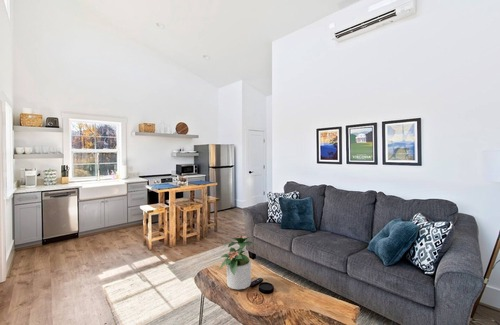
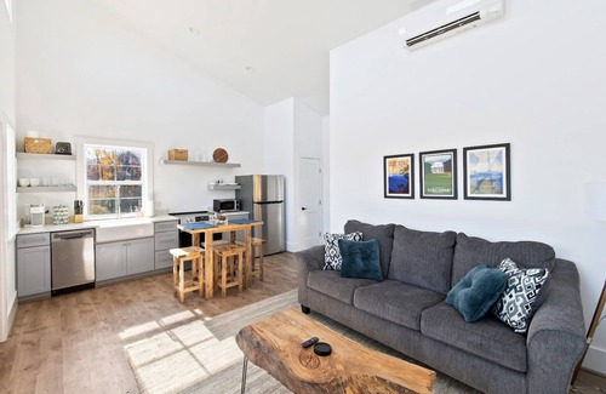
- potted plant (239, 258)
